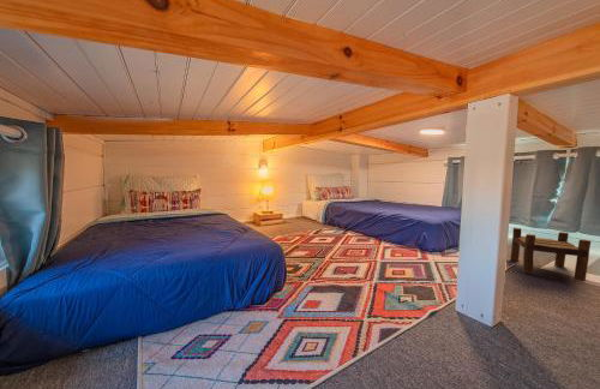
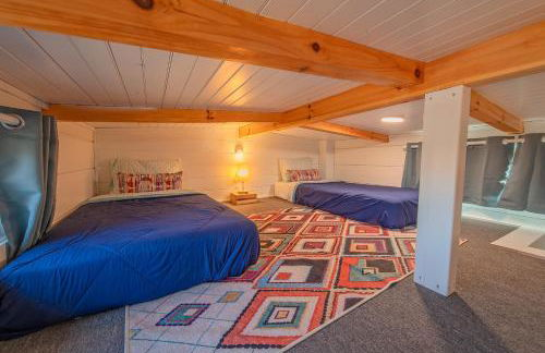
- stool (545, 251)
